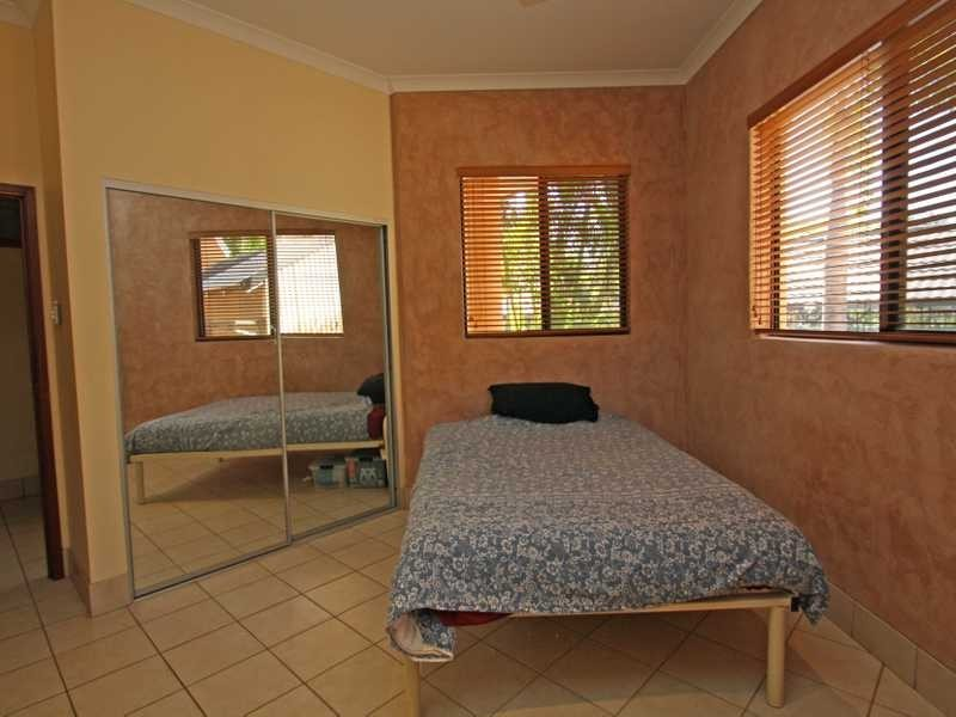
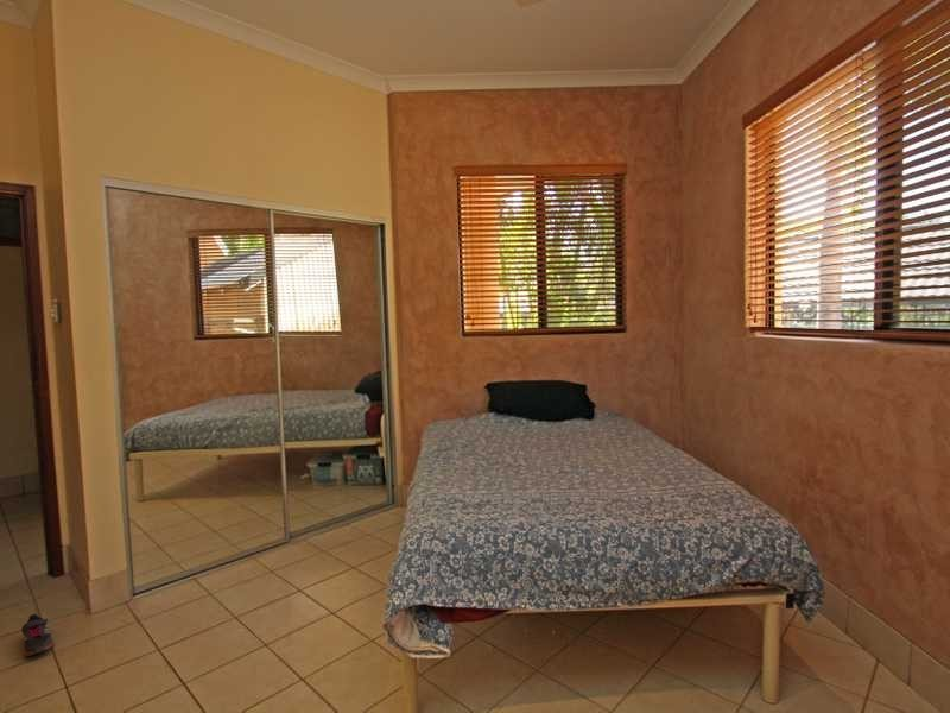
+ shoe (36, 633)
